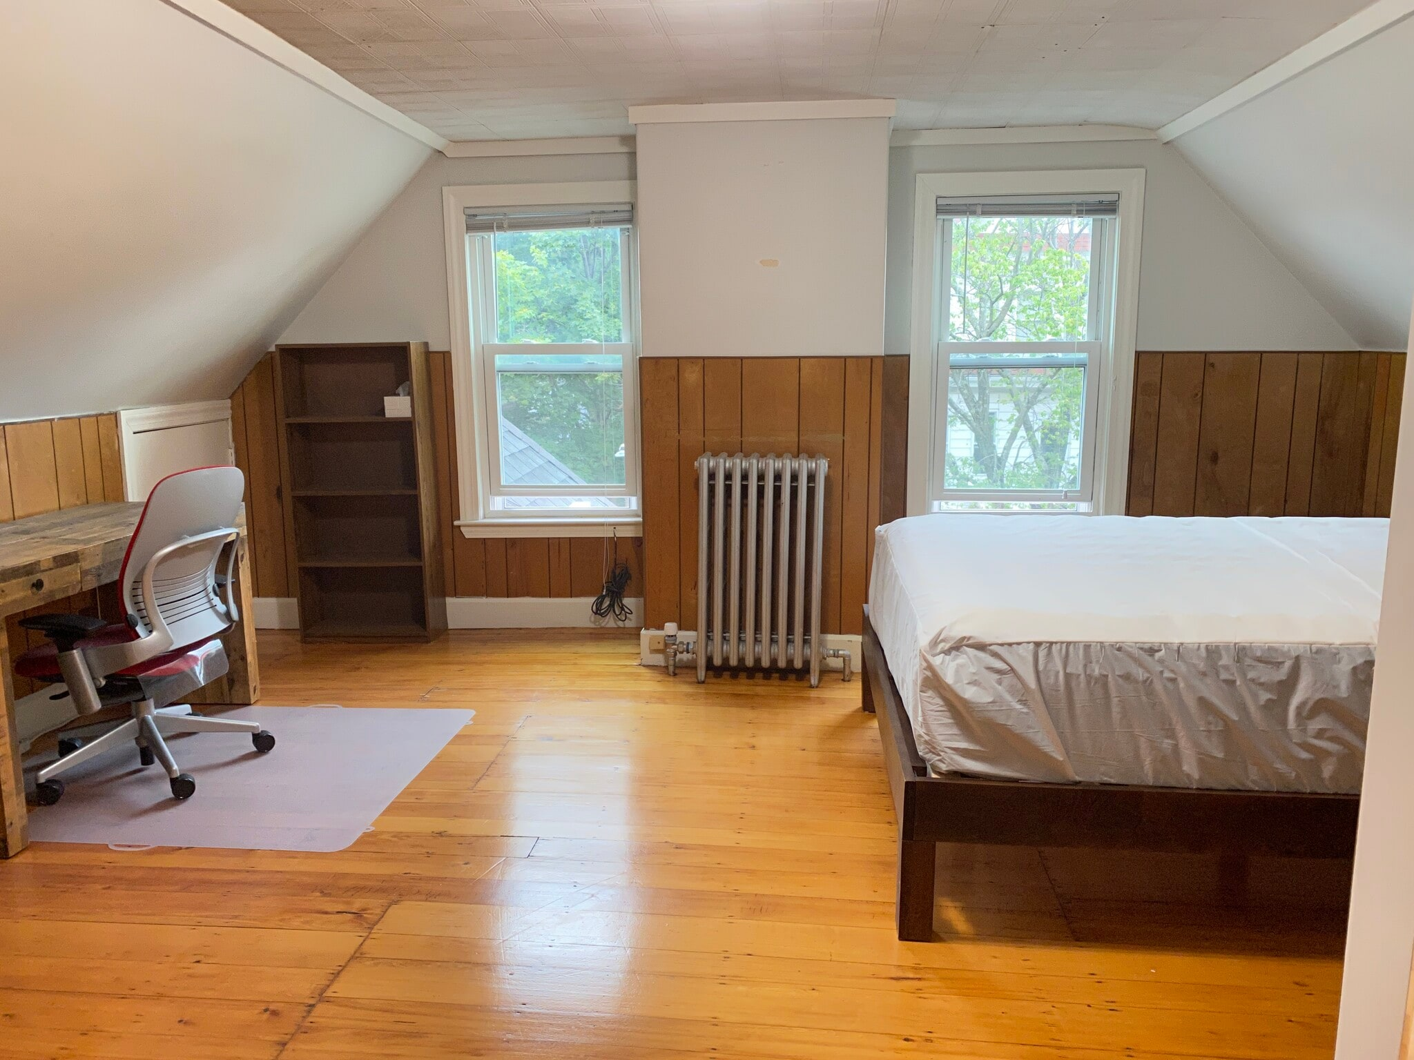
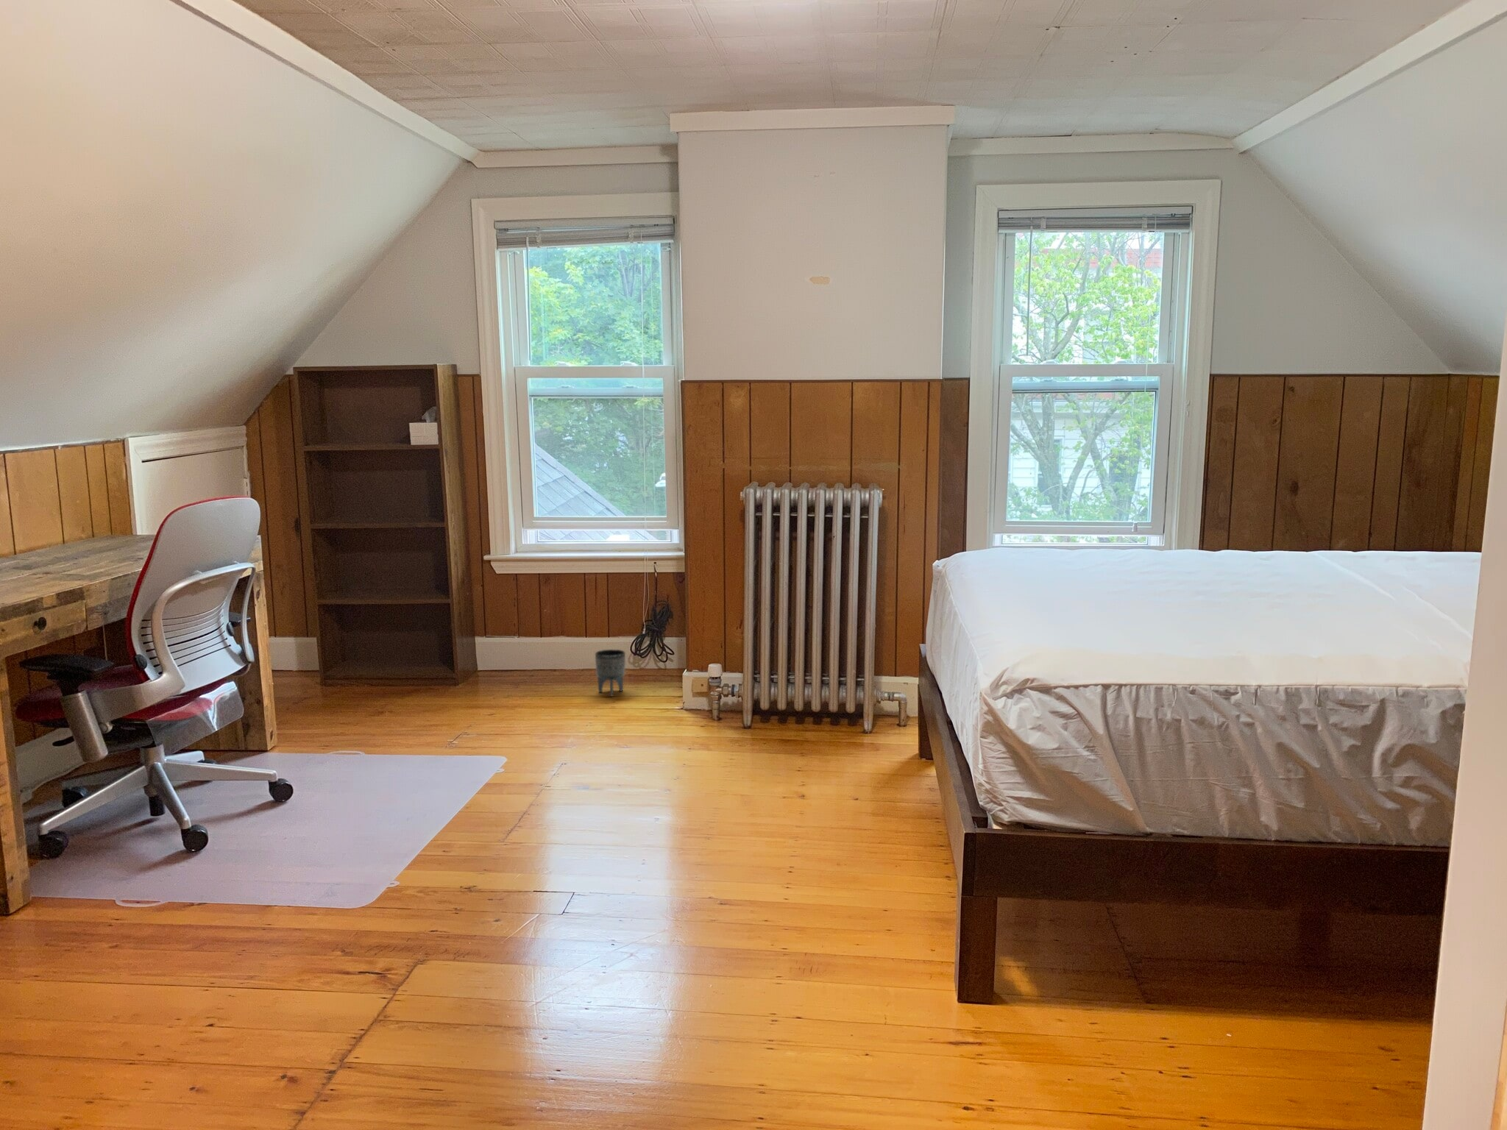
+ planter (610, 672)
